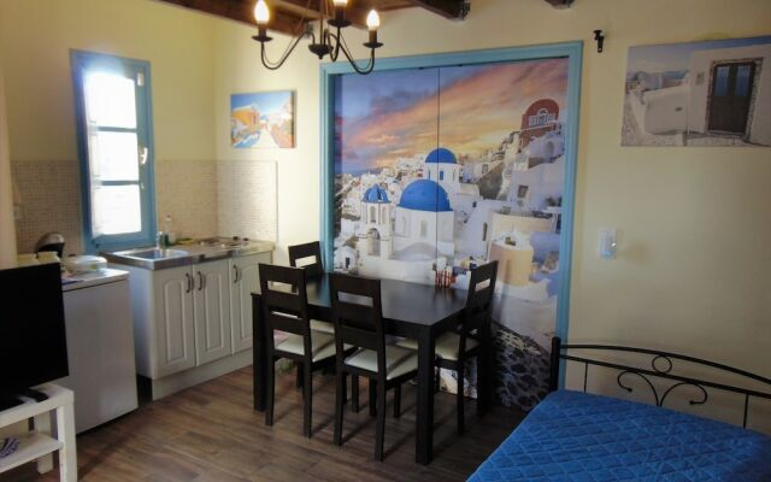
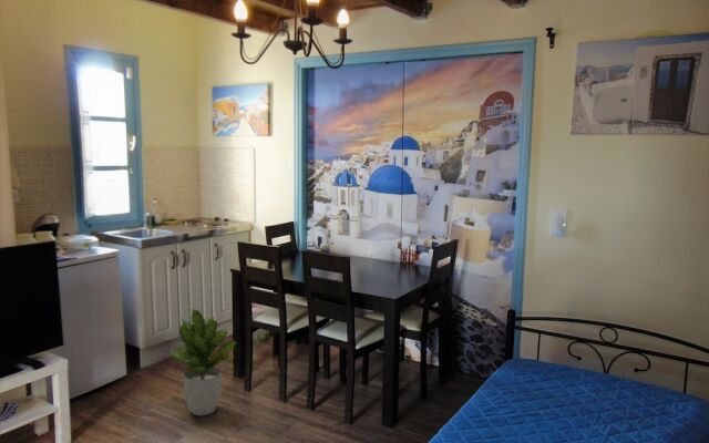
+ potted plant (204, 361)
